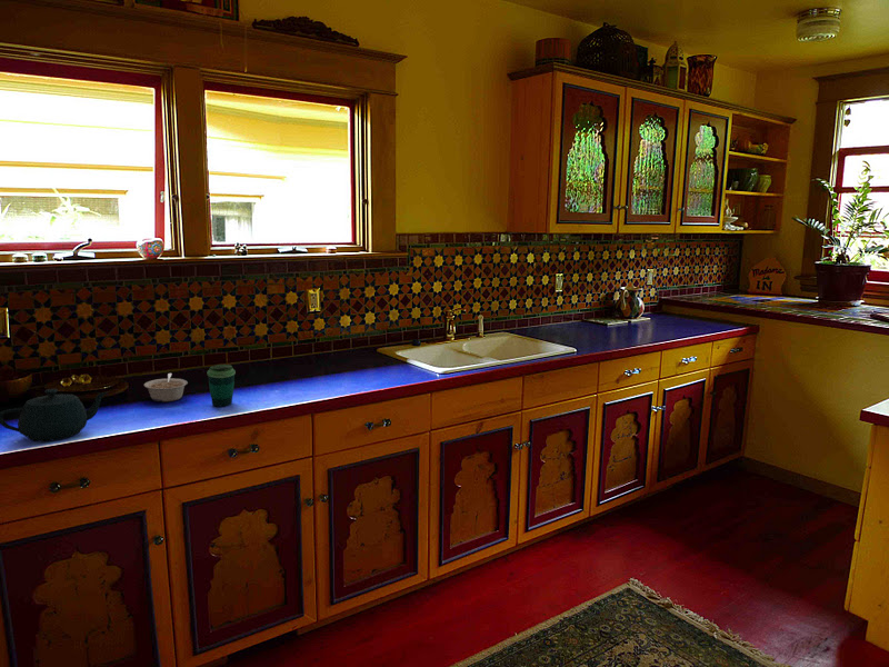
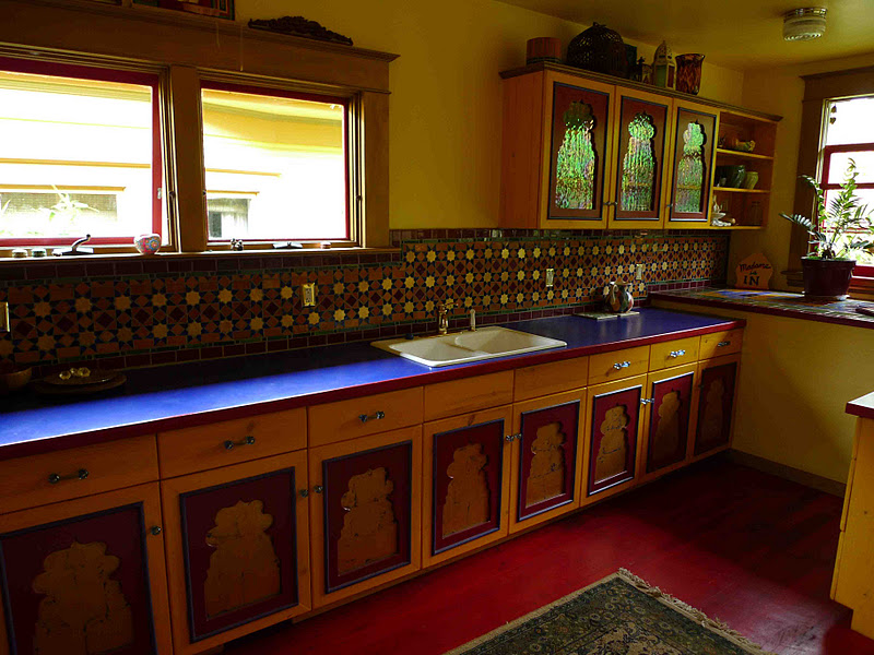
- cup (221, 386)
- teapot (56, 411)
- legume (164, 388)
